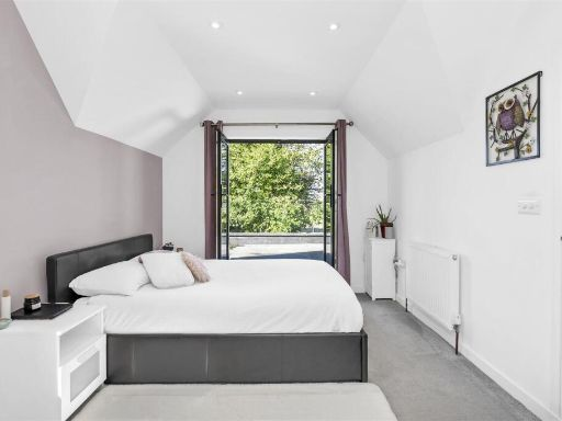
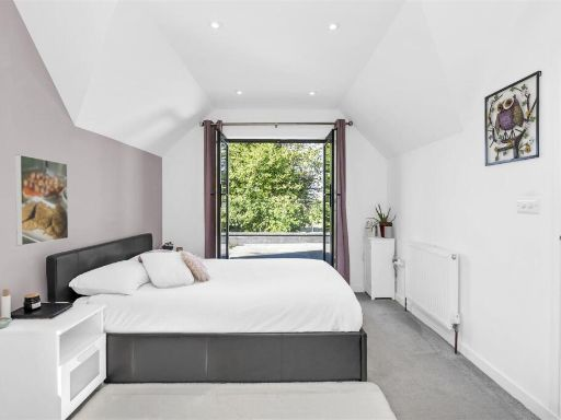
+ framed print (44, 200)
